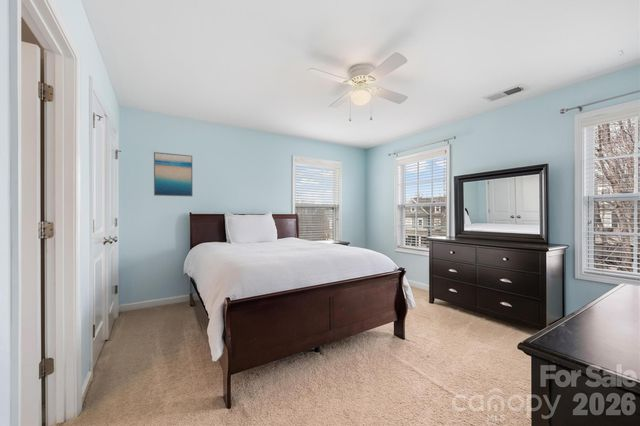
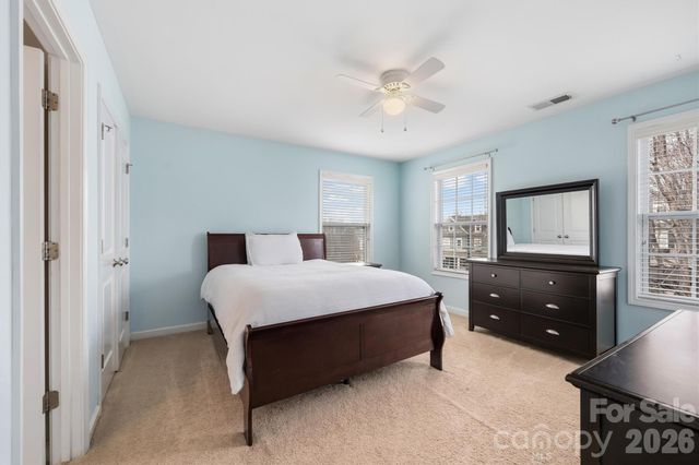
- wall art (173, 175)
